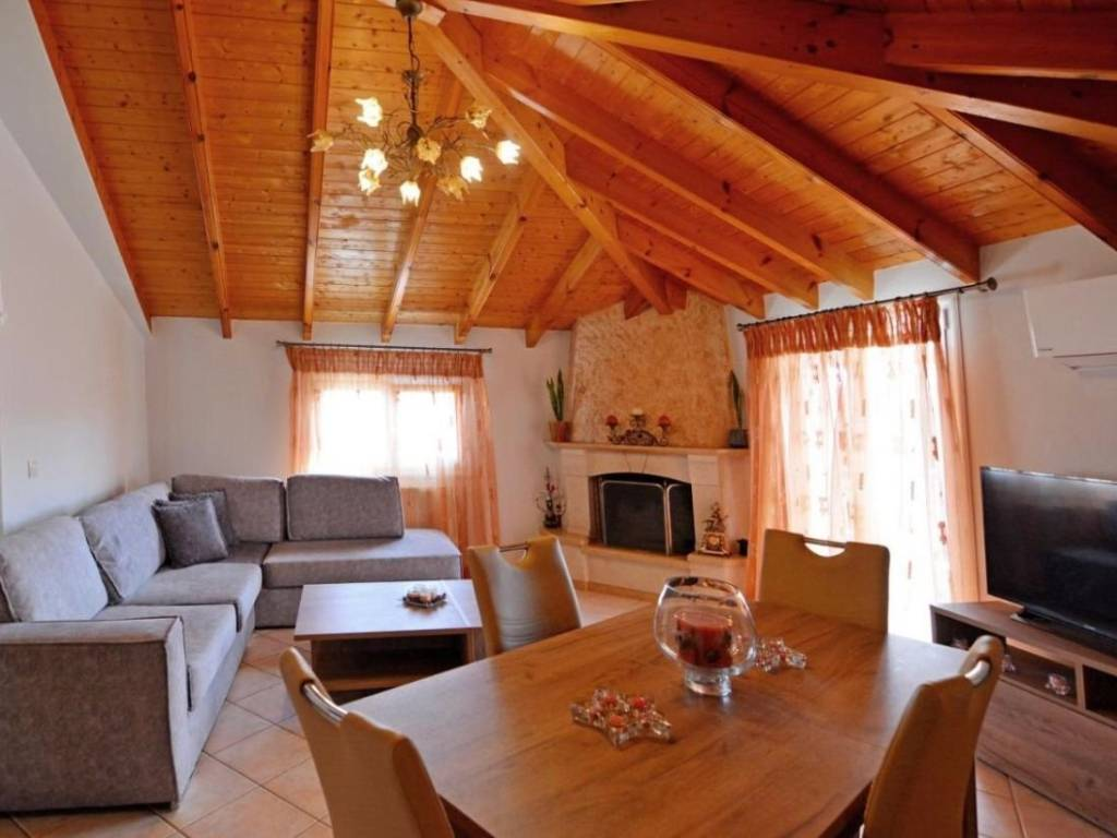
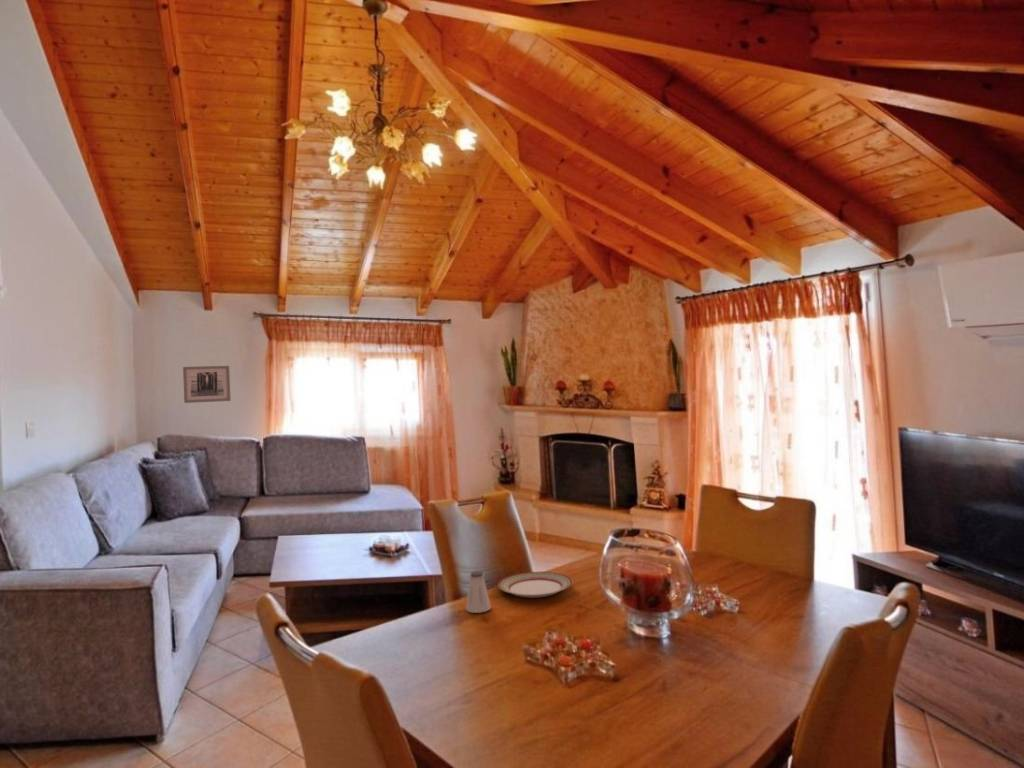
+ plate (535, 585)
+ wall art (207, 384)
+ saltshaker (477, 590)
